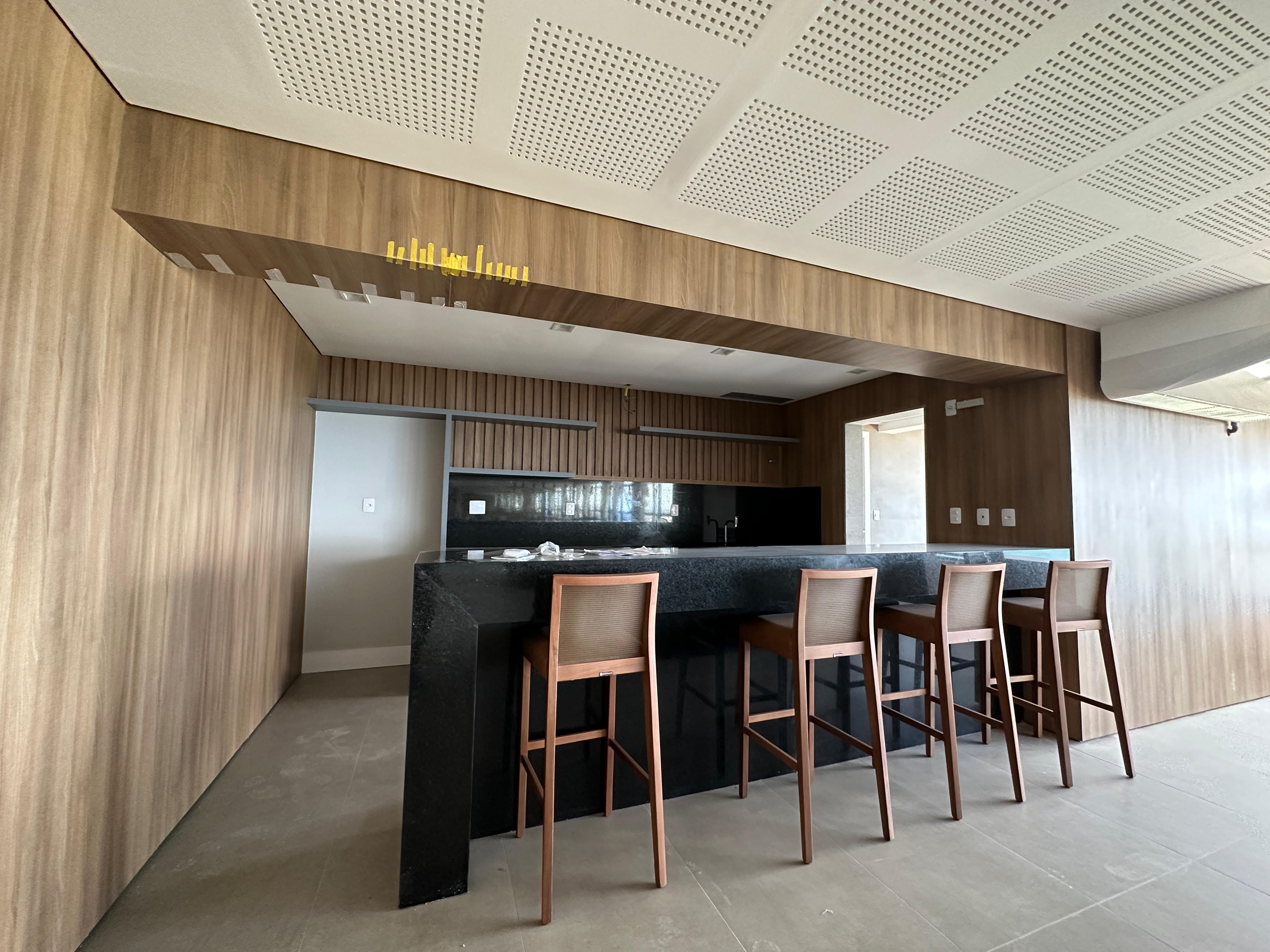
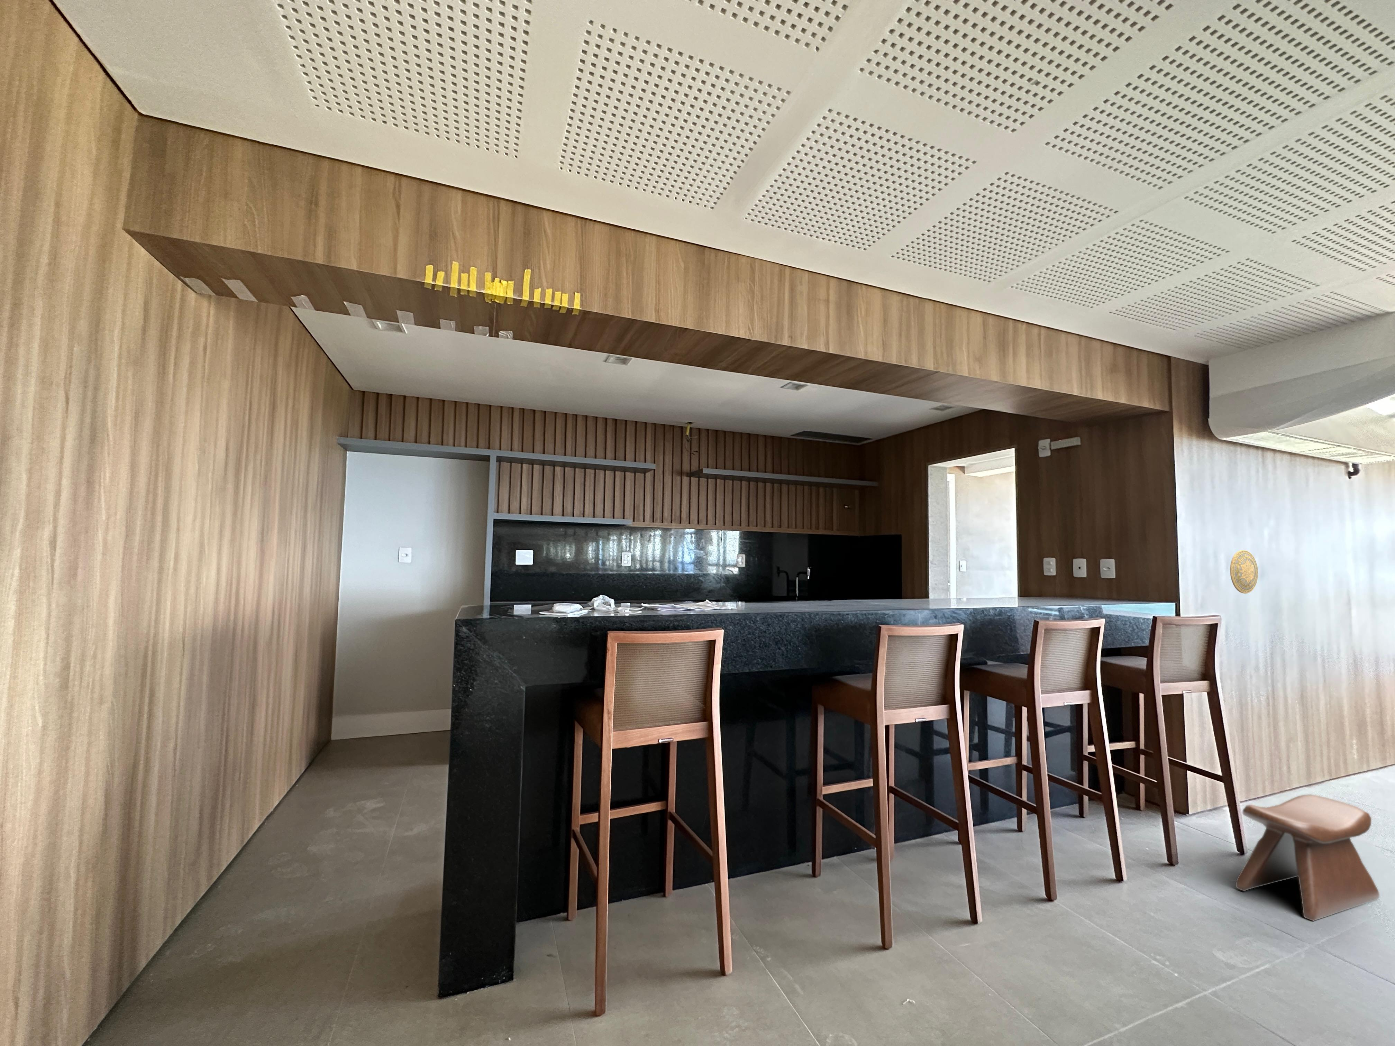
+ decorative plate (1247, 571)
+ stool (1305, 849)
